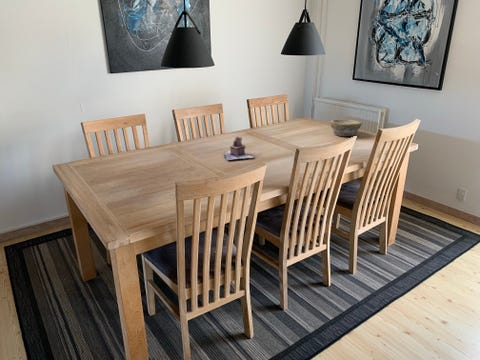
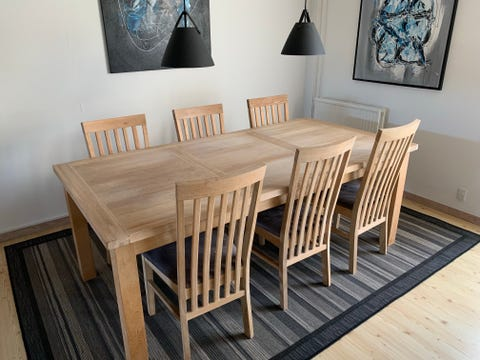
- bowl (345, 127)
- teapot (236, 146)
